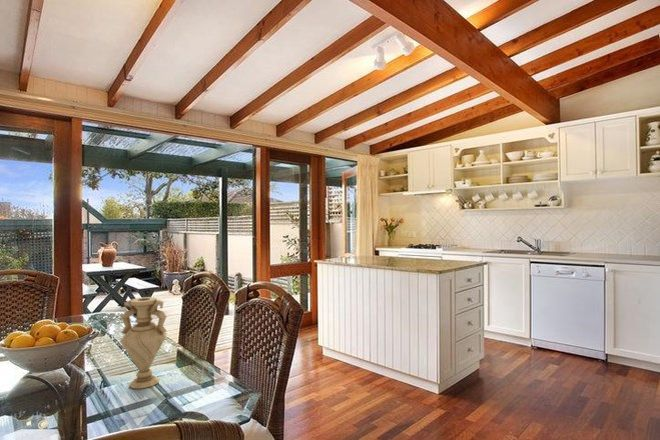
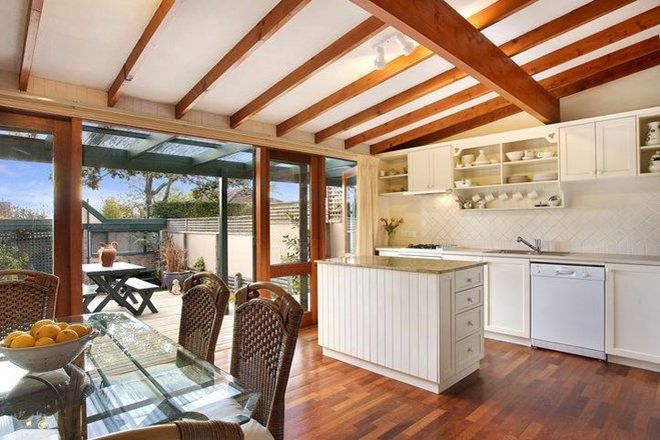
- vase (144, 341)
